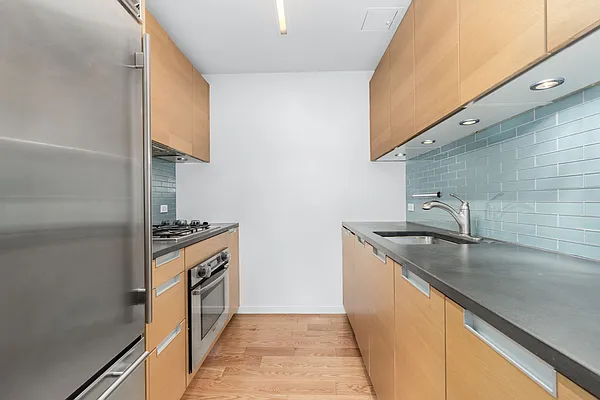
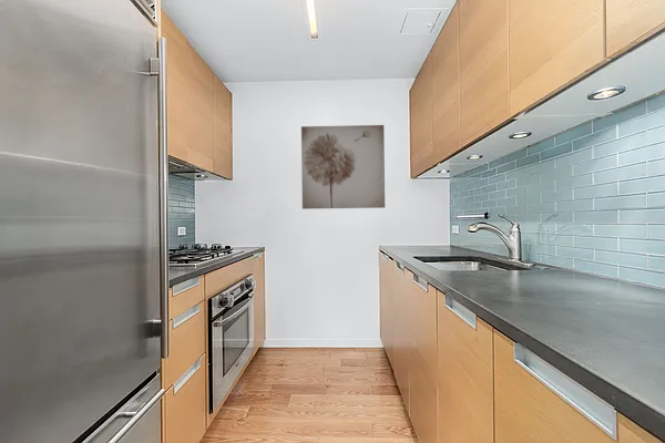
+ wall art (342, 166)
